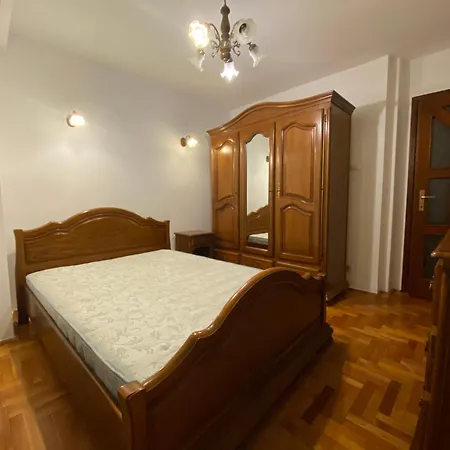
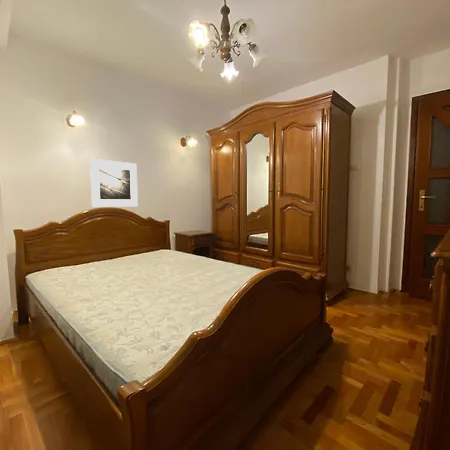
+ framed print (115, 184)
